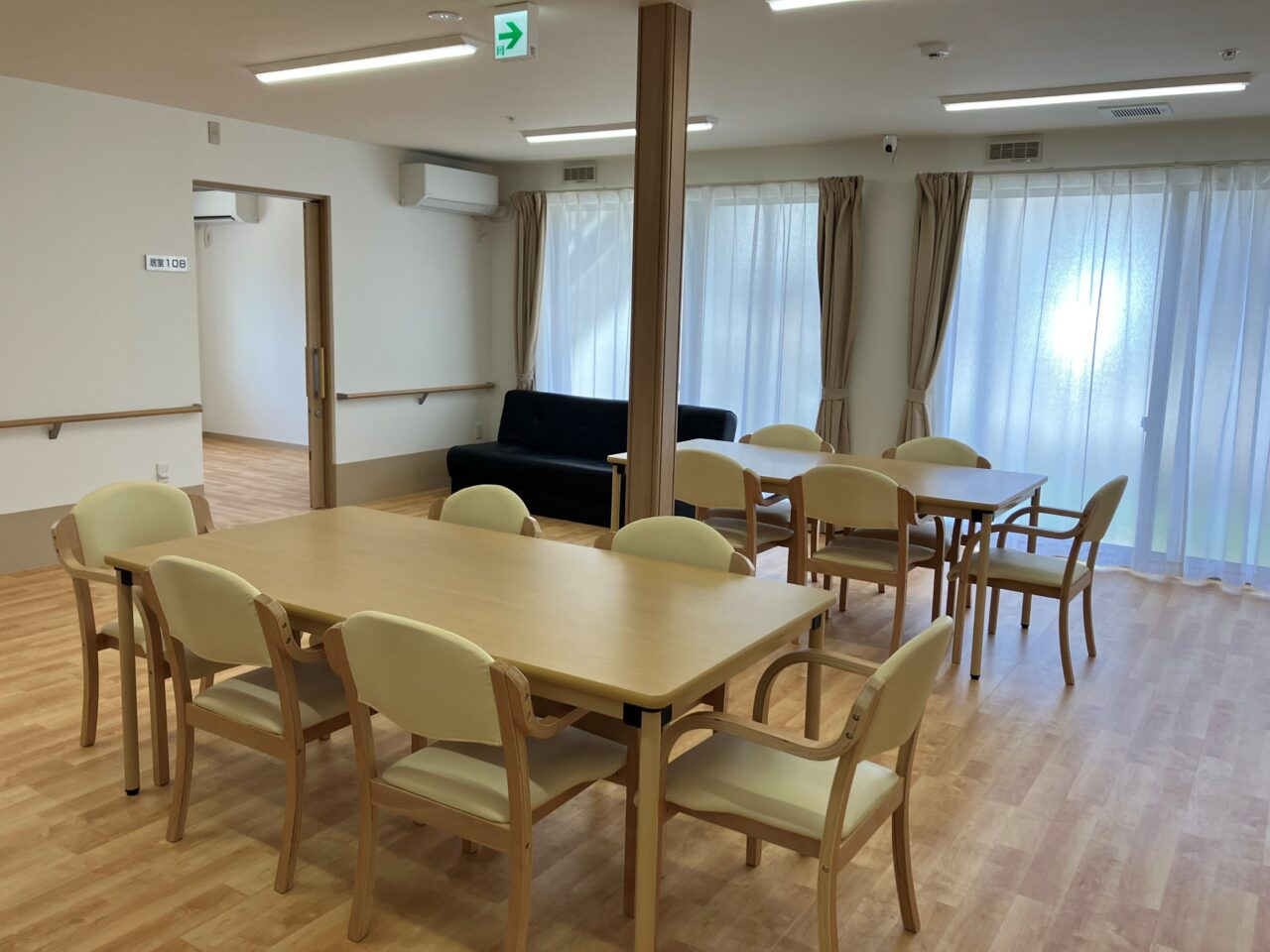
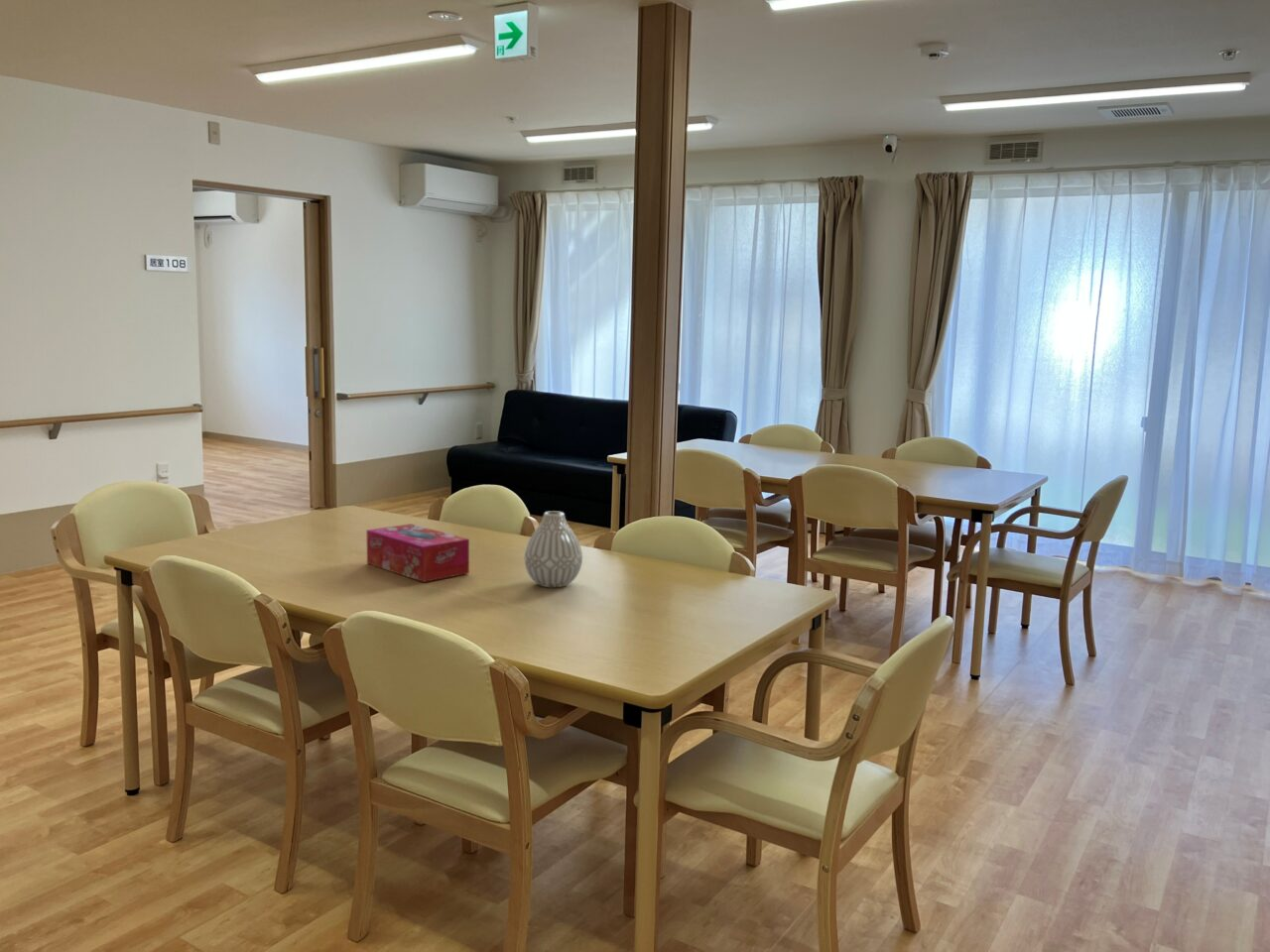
+ vase (553, 548)
+ tissue box (417, 551)
